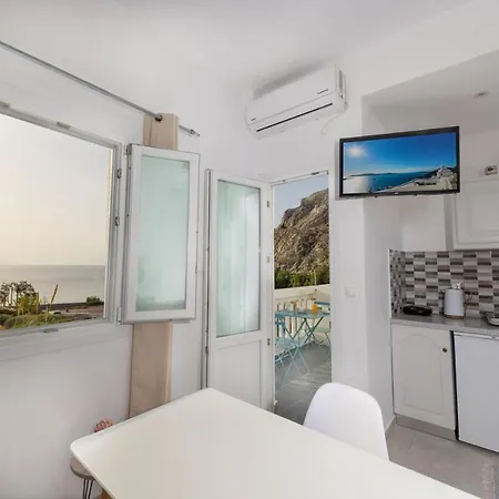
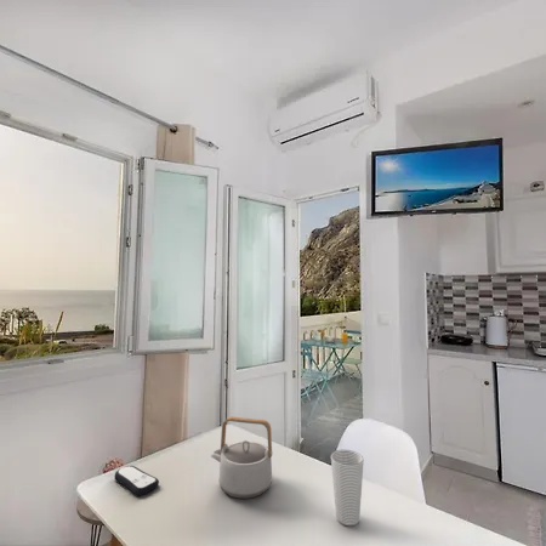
+ remote control (135, 478)
+ cup (347, 487)
+ teapot (240, 450)
